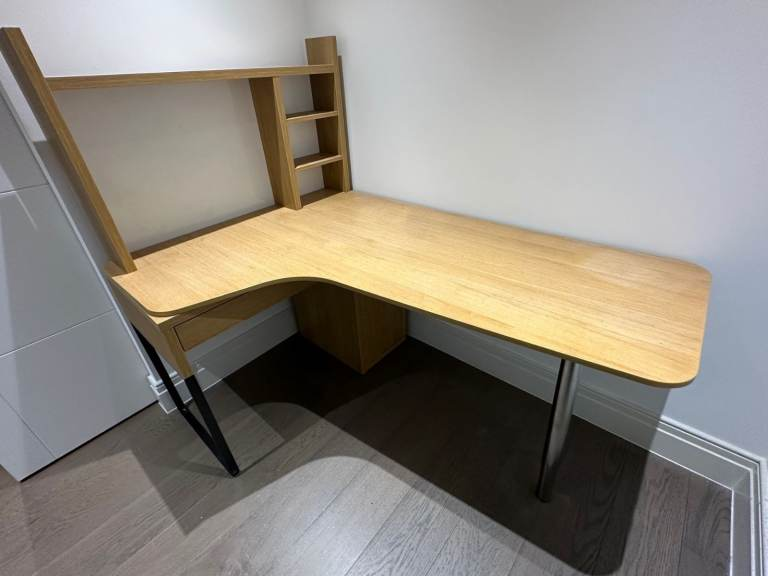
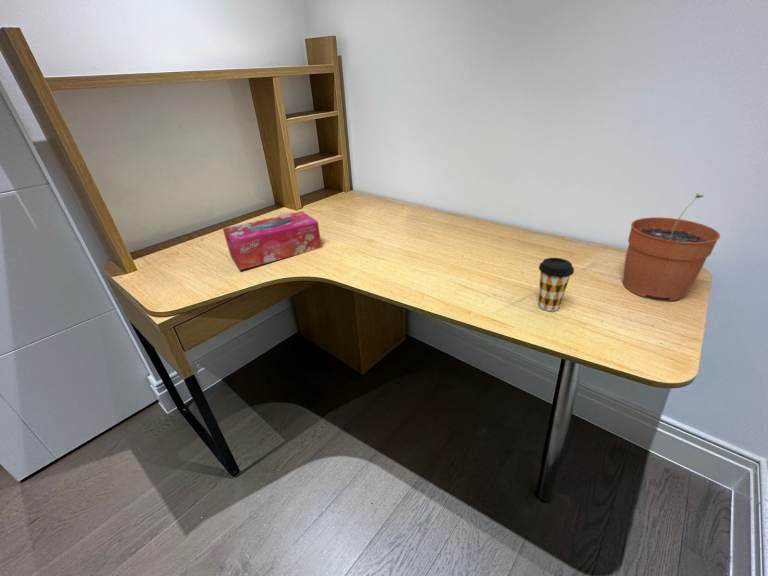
+ plant pot (668, 244)
+ coffee cup (552, 285)
+ tissue box (273, 238)
